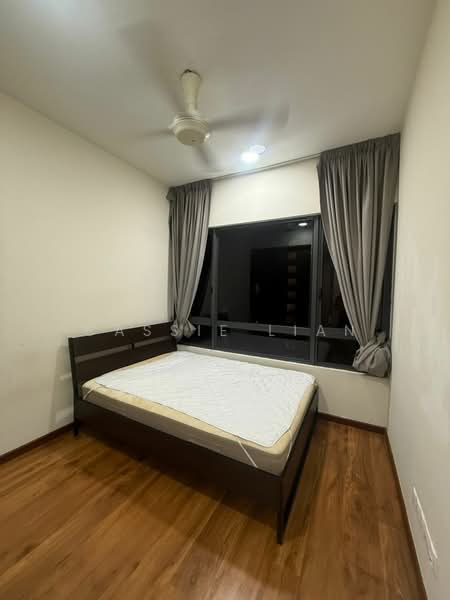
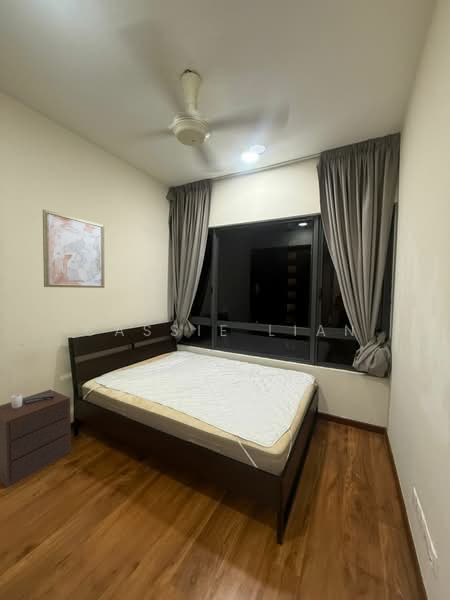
+ nightstand (31, 427)
+ wall art (77, 253)
